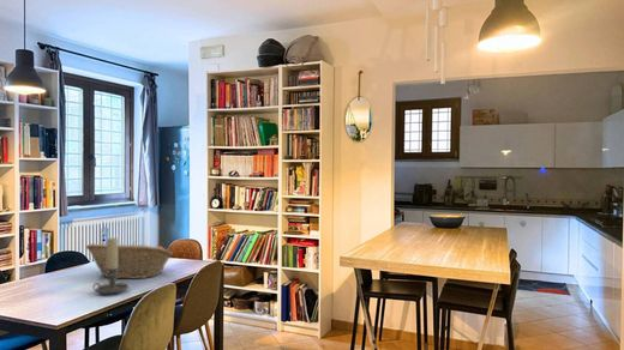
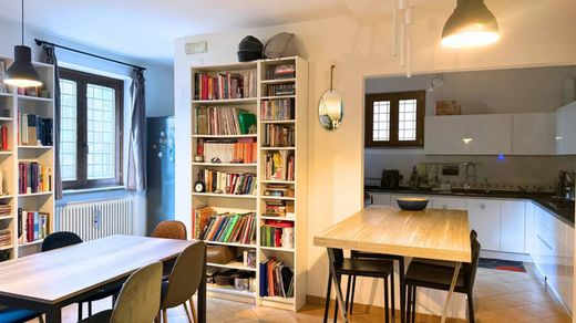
- candle holder (109, 264)
- fruit basket (130, 257)
